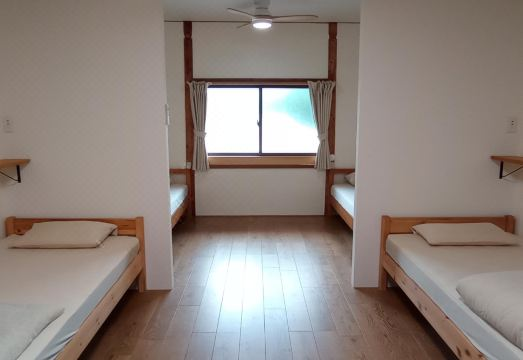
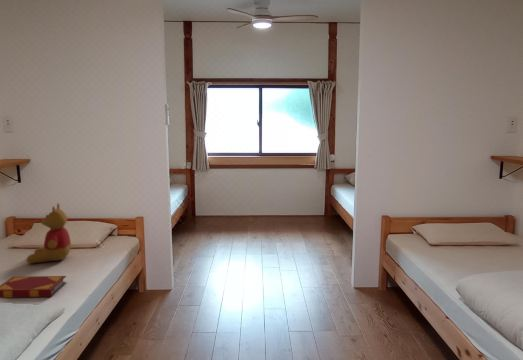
+ stuffed bear (48, 232)
+ hardback book (31, 286)
